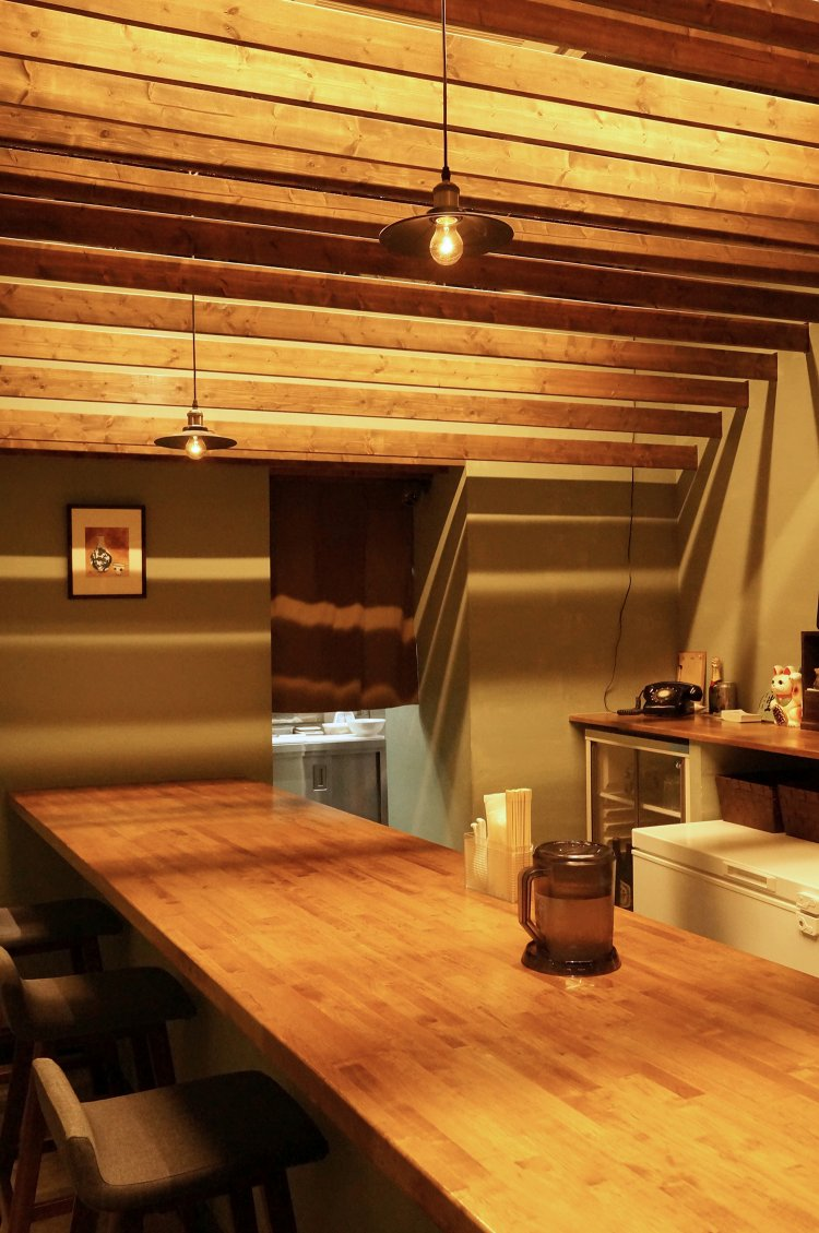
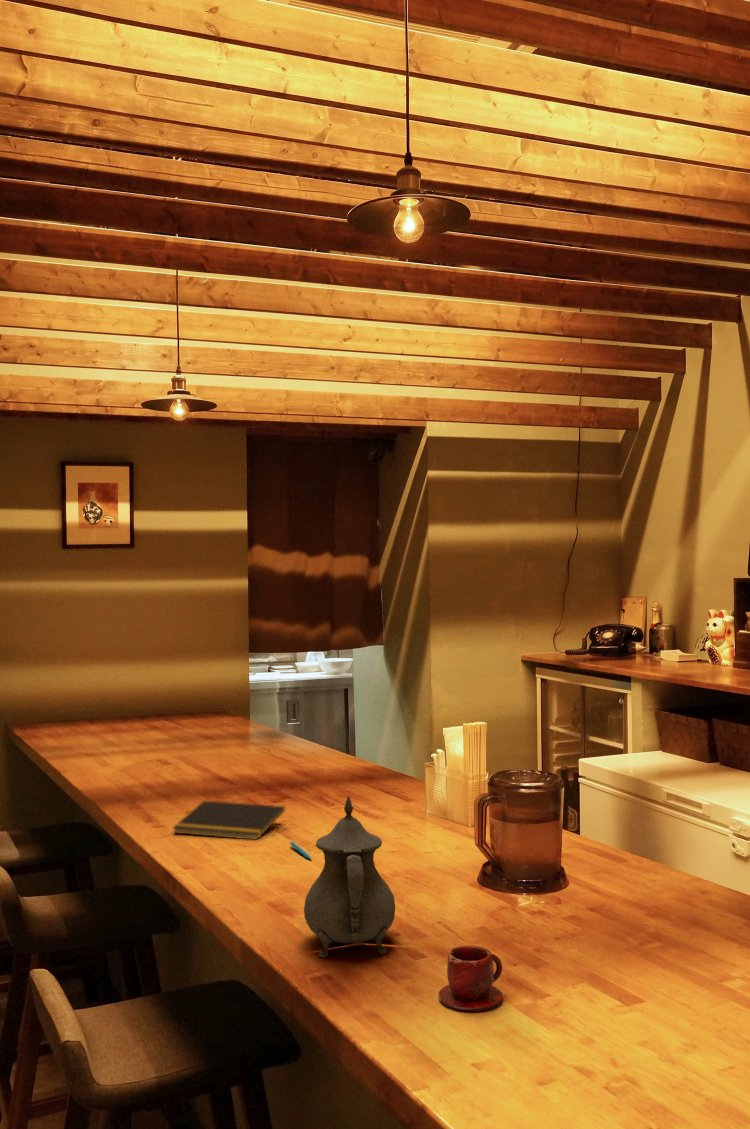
+ pen (300, 850)
+ notepad (229, 819)
+ teacup (472, 975)
+ teapot (349, 869)
